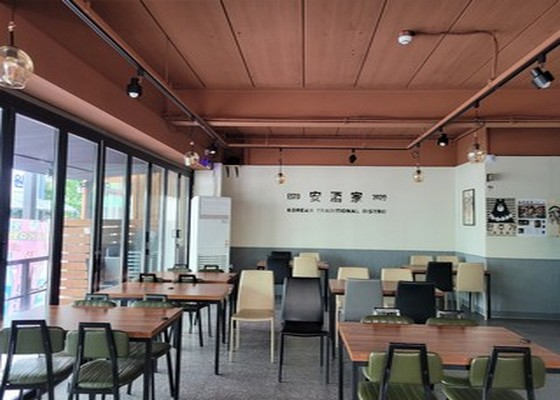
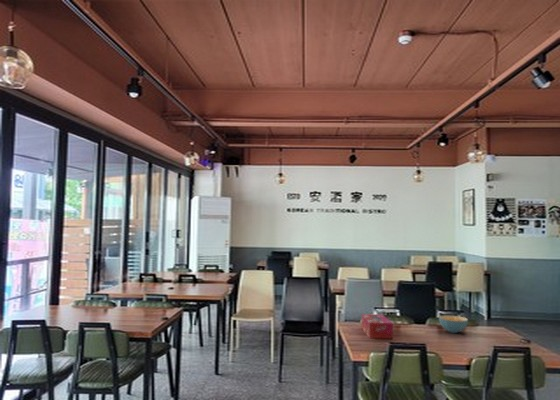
+ cereal bowl (453, 325)
+ tissue box (376, 325)
